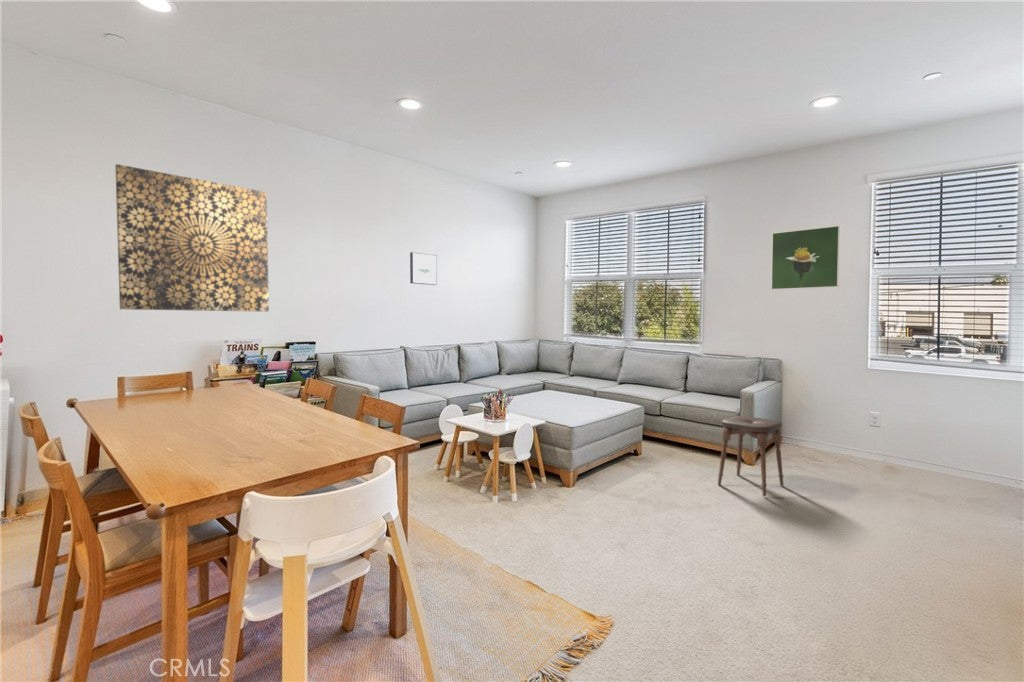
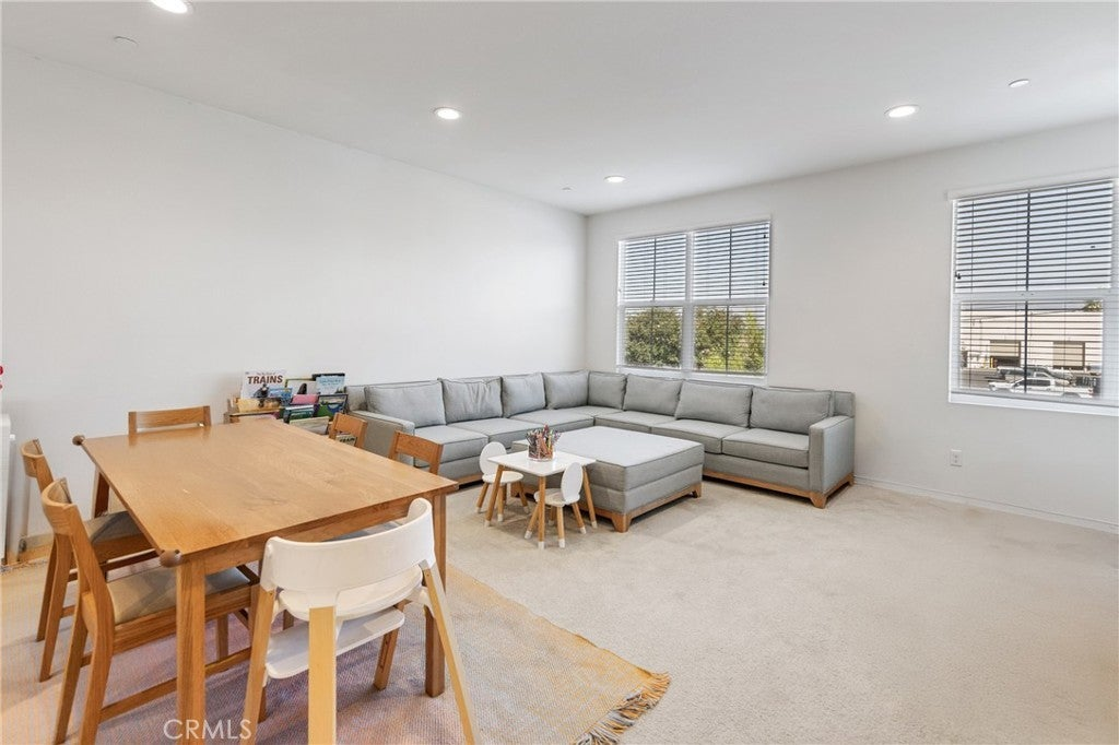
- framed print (804, 259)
- wall art (423, 268)
- wall art (199, 245)
- stool (760, 453)
